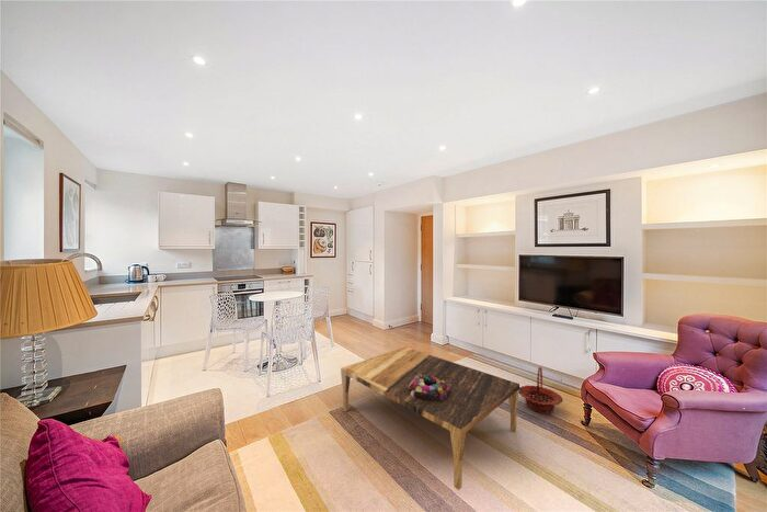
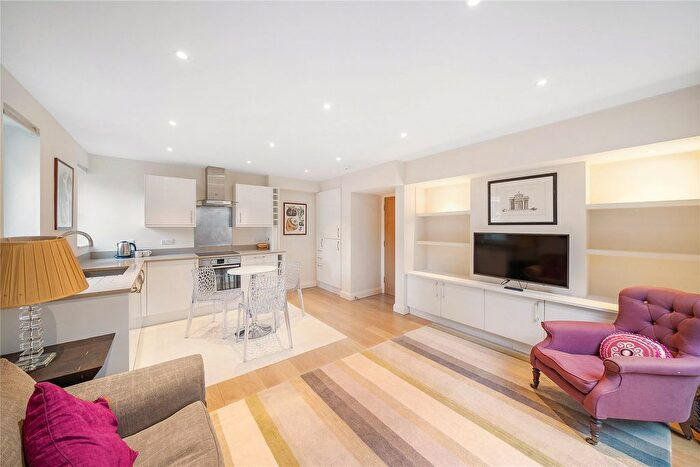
- basket (539, 387)
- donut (428, 384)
- coffee table (422, 399)
